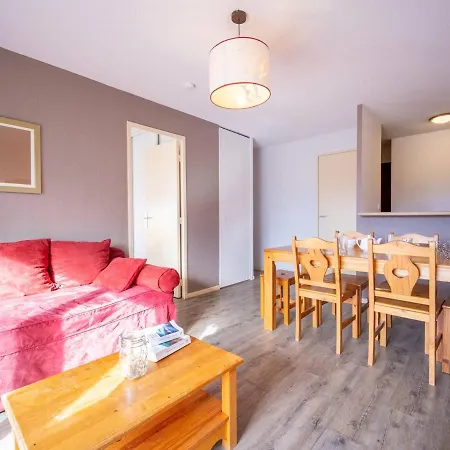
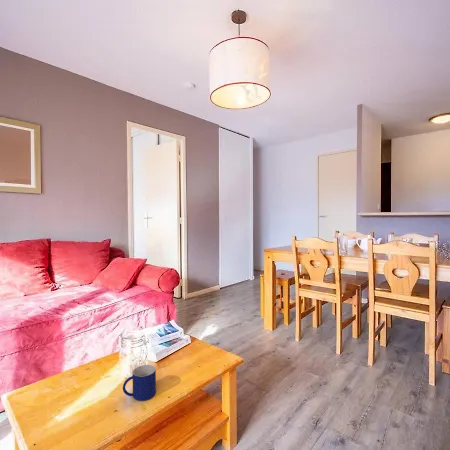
+ mug (139, 383)
